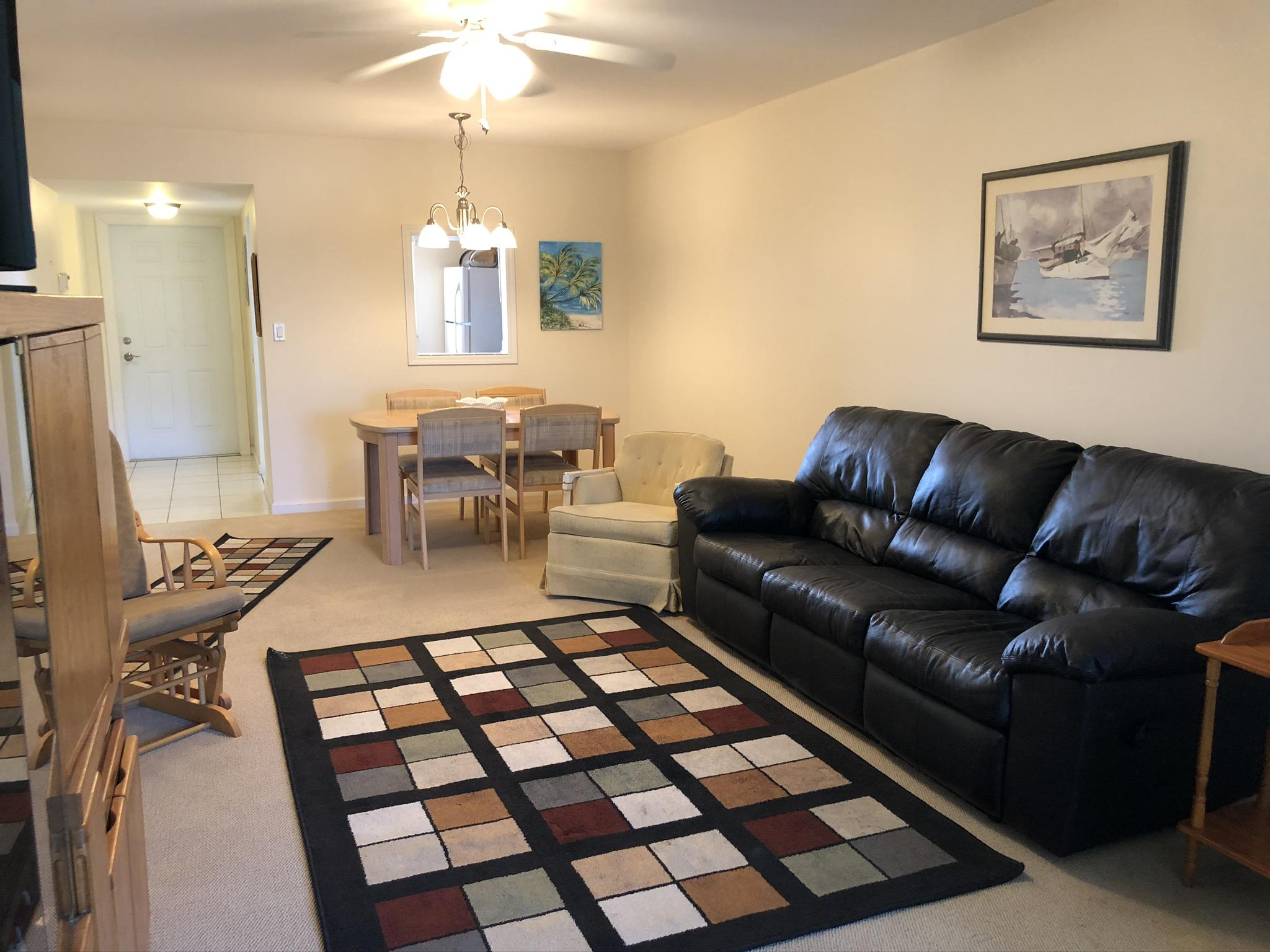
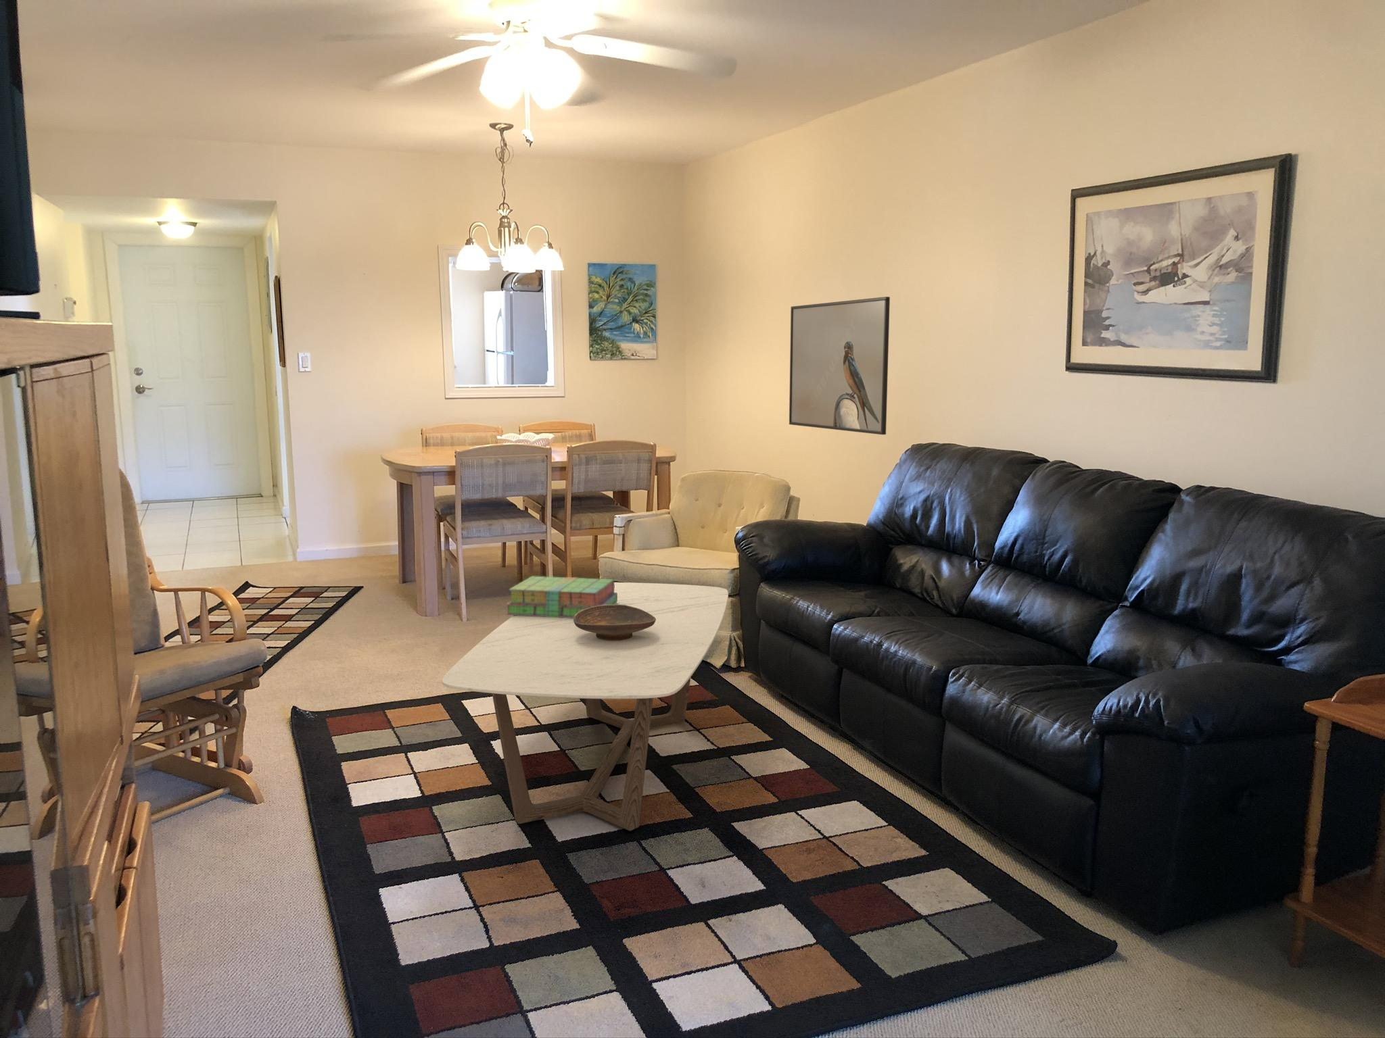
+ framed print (834, 365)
+ coffee table (609, 697)
+ decorative bowl (615, 624)
+ stack of books (563, 595)
